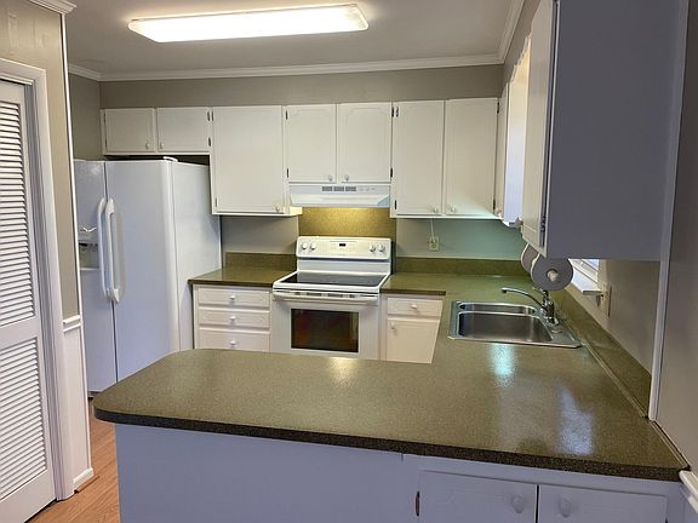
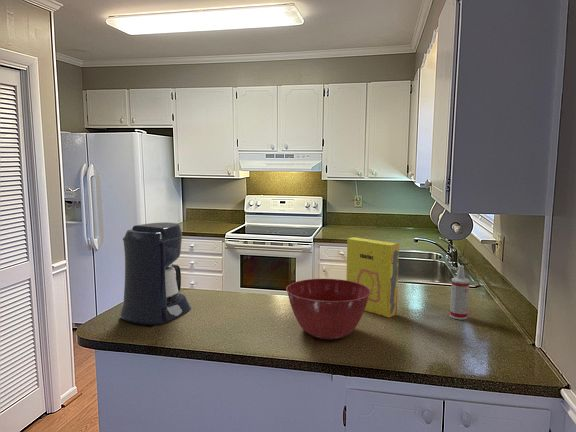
+ mixing bowl (327, 310)
+ coffee maker (155, 269)
+ spray bottle (459, 291)
+ cereal box (371, 275)
